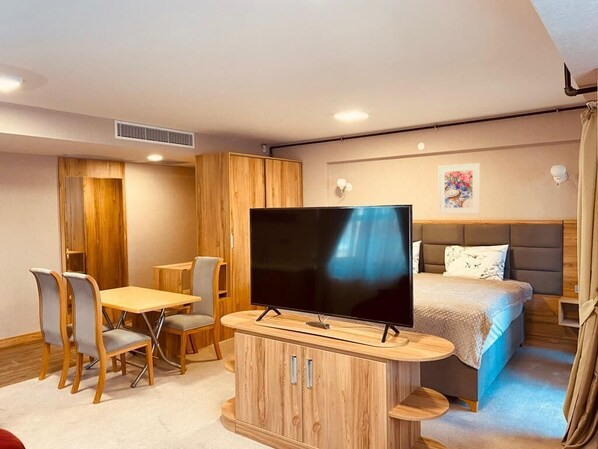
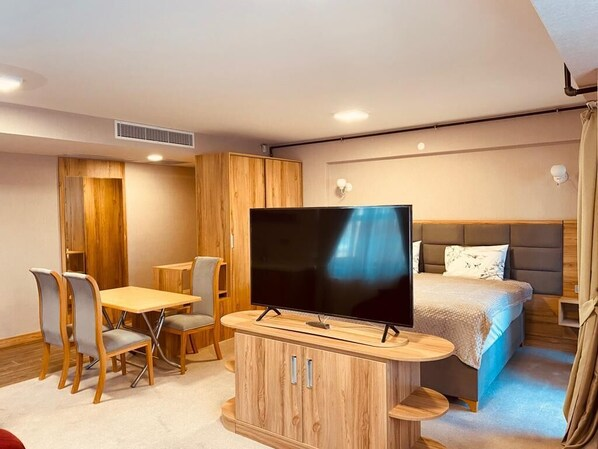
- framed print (458, 189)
